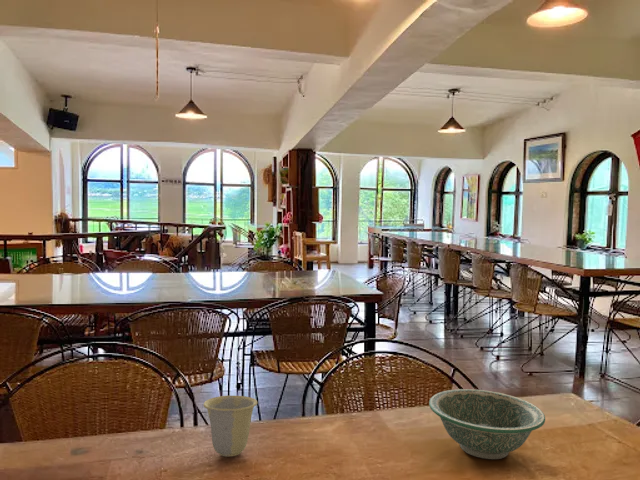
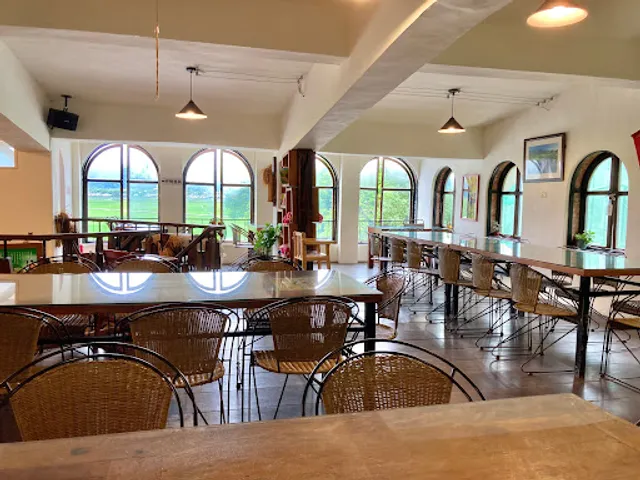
- bowl (484, 426)
- cup (230, 424)
